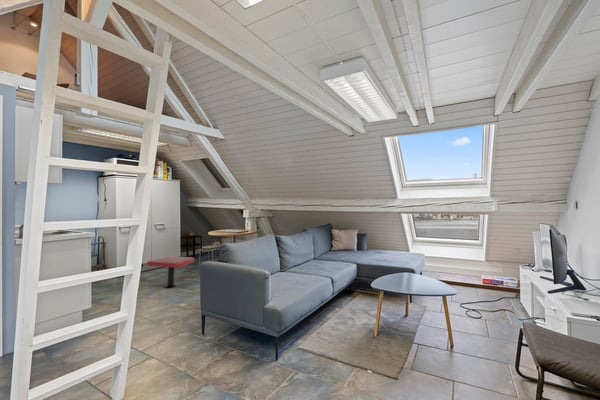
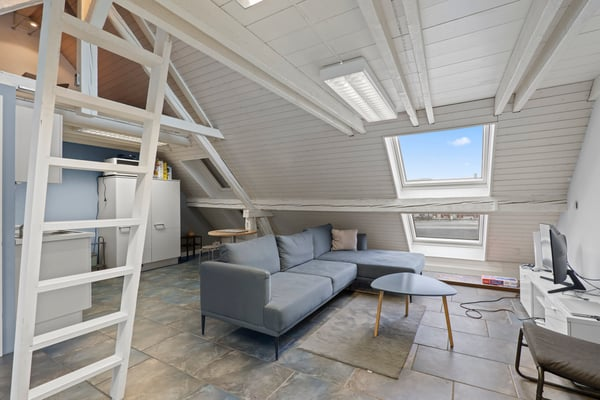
- pedestal table (171, 272)
